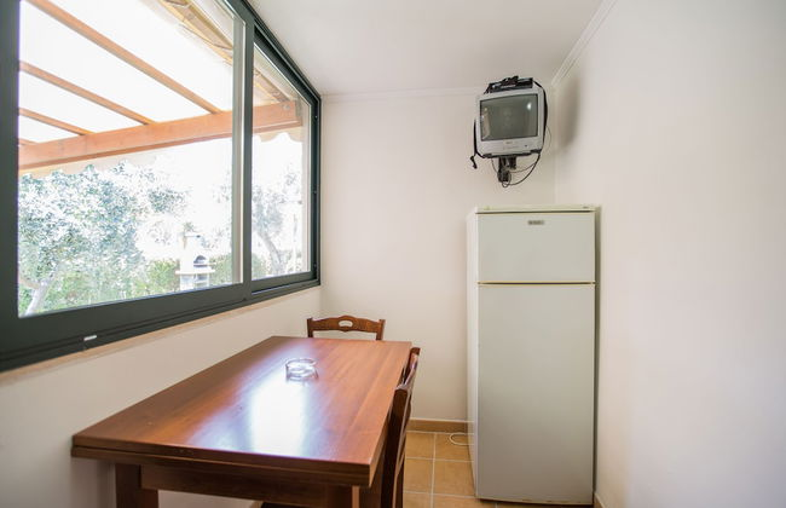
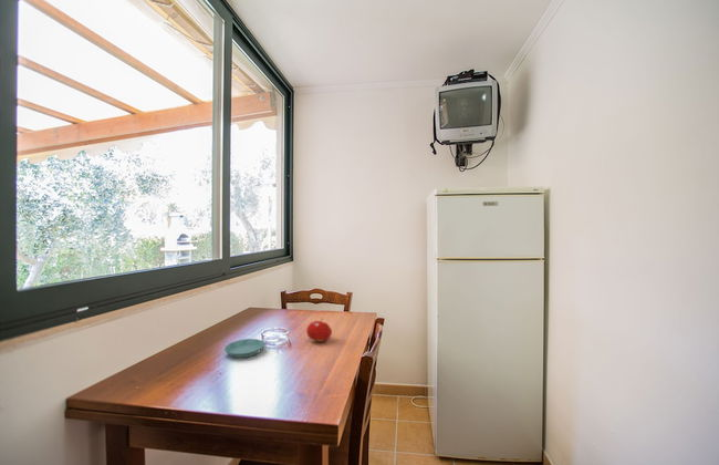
+ fruit (319, 330)
+ saucer (244, 349)
